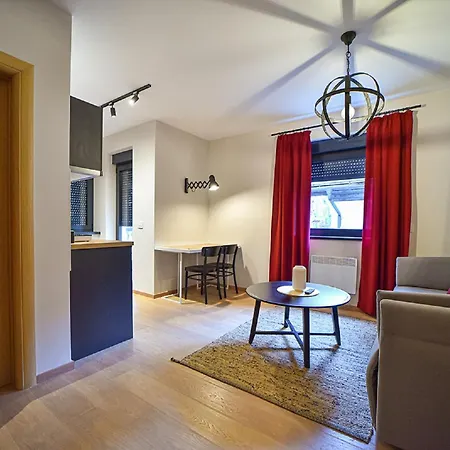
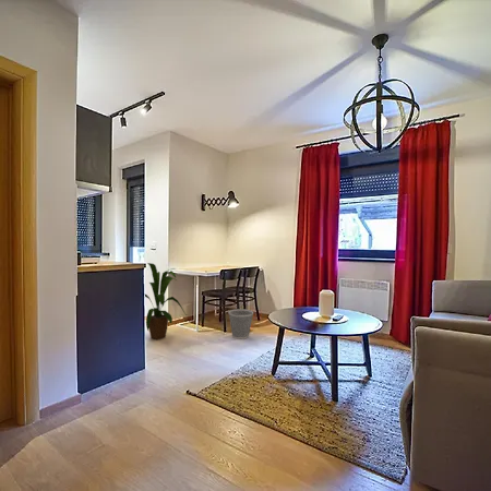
+ house plant (164, 298)
+ wastebasket (240, 324)
